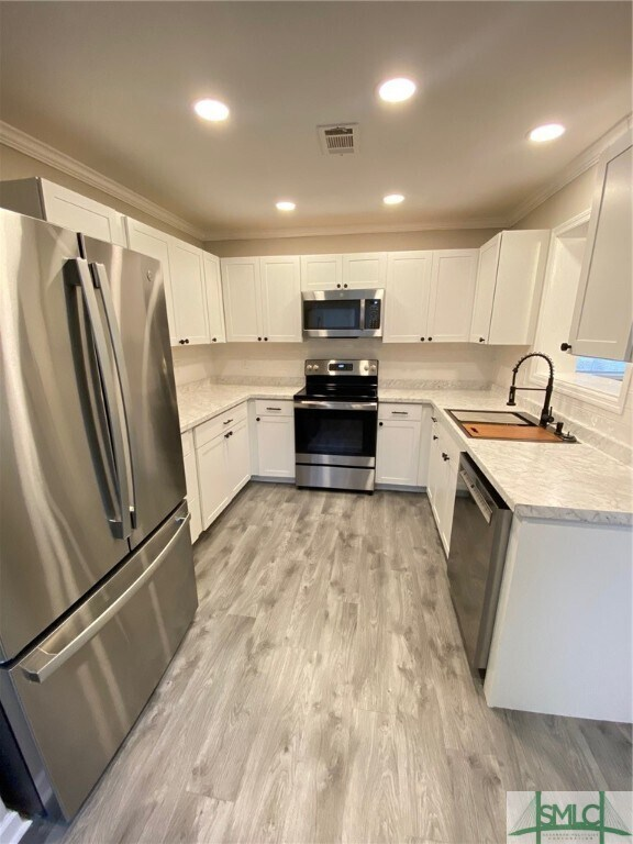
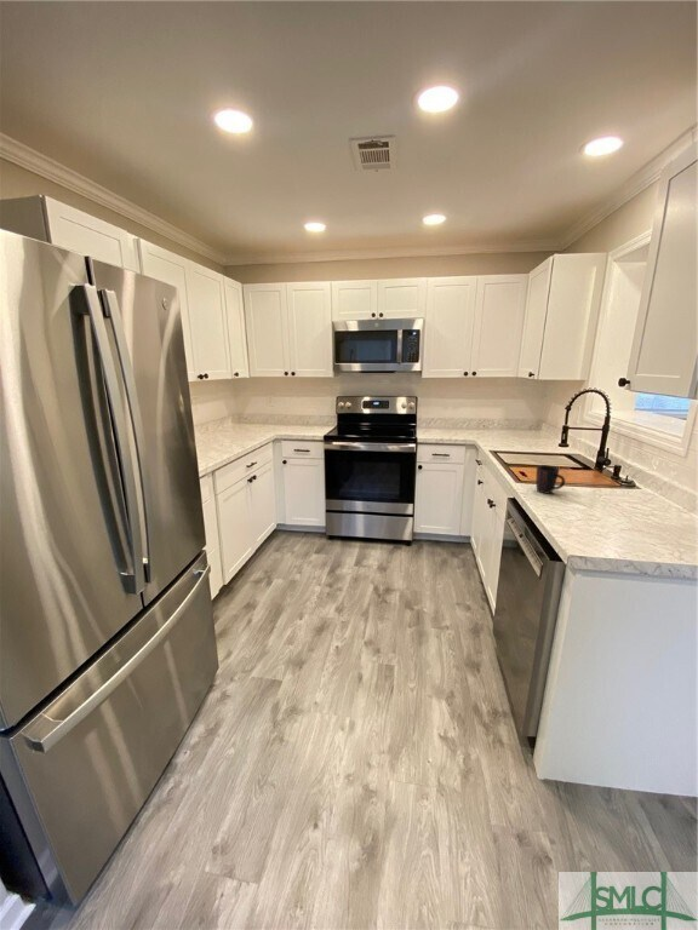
+ mug (549, 480)
